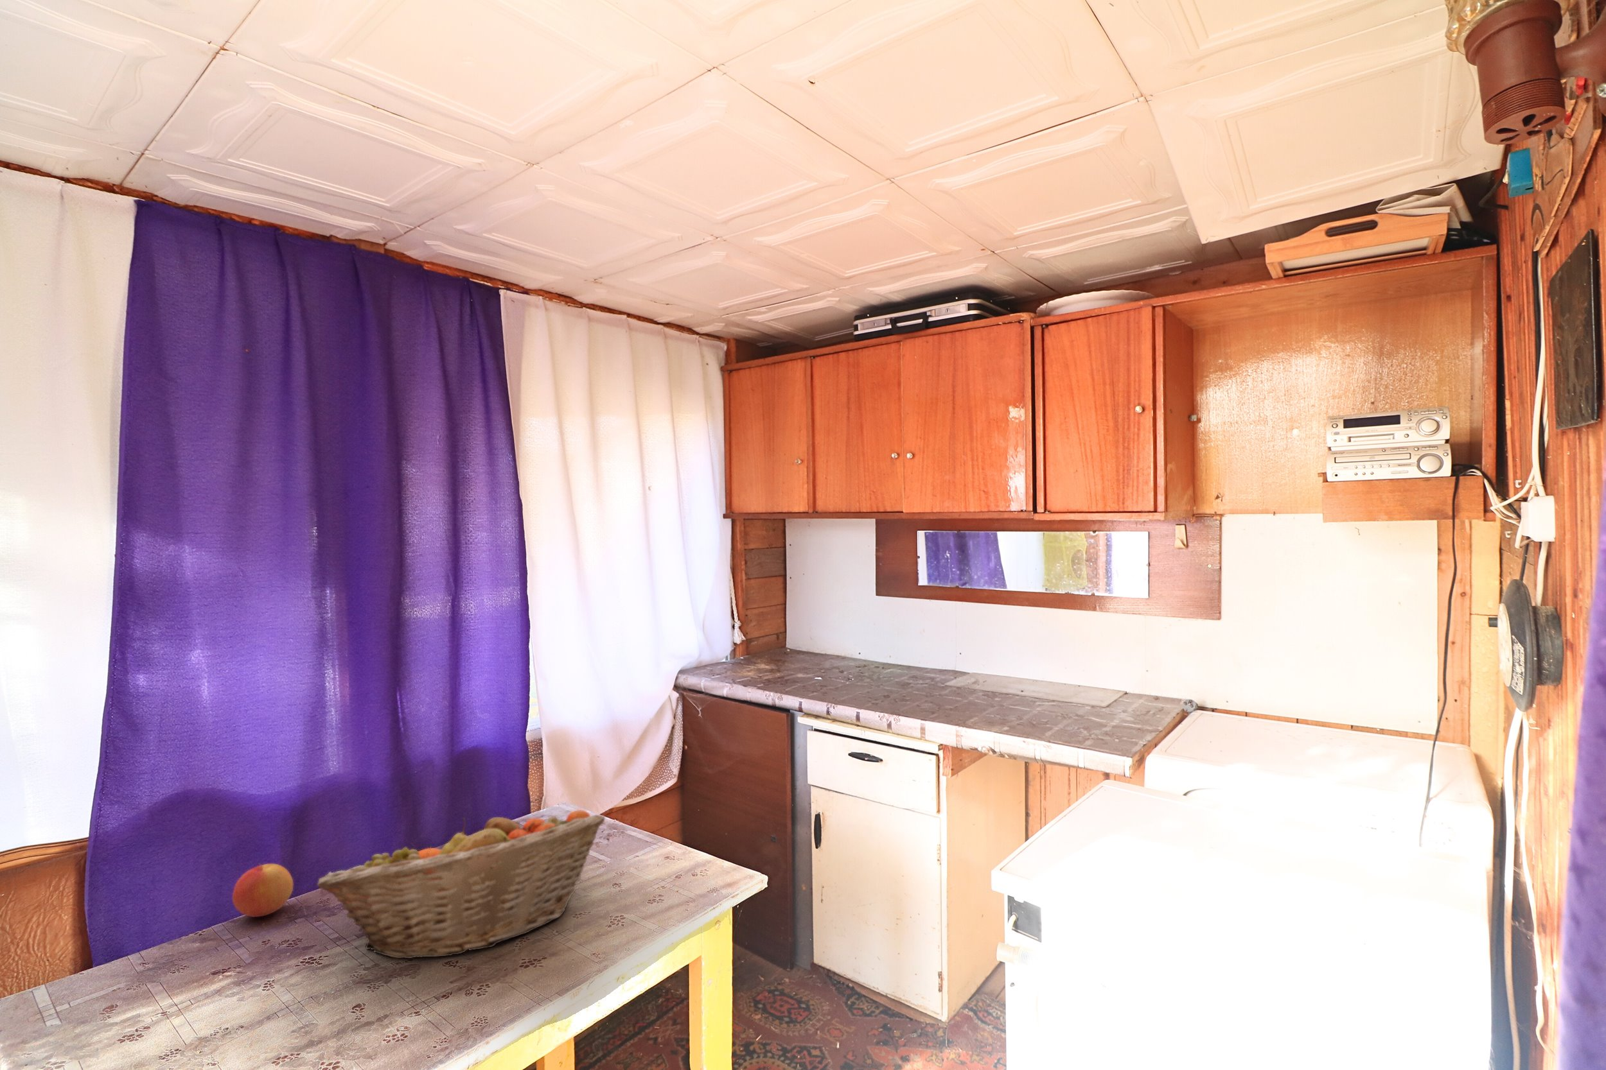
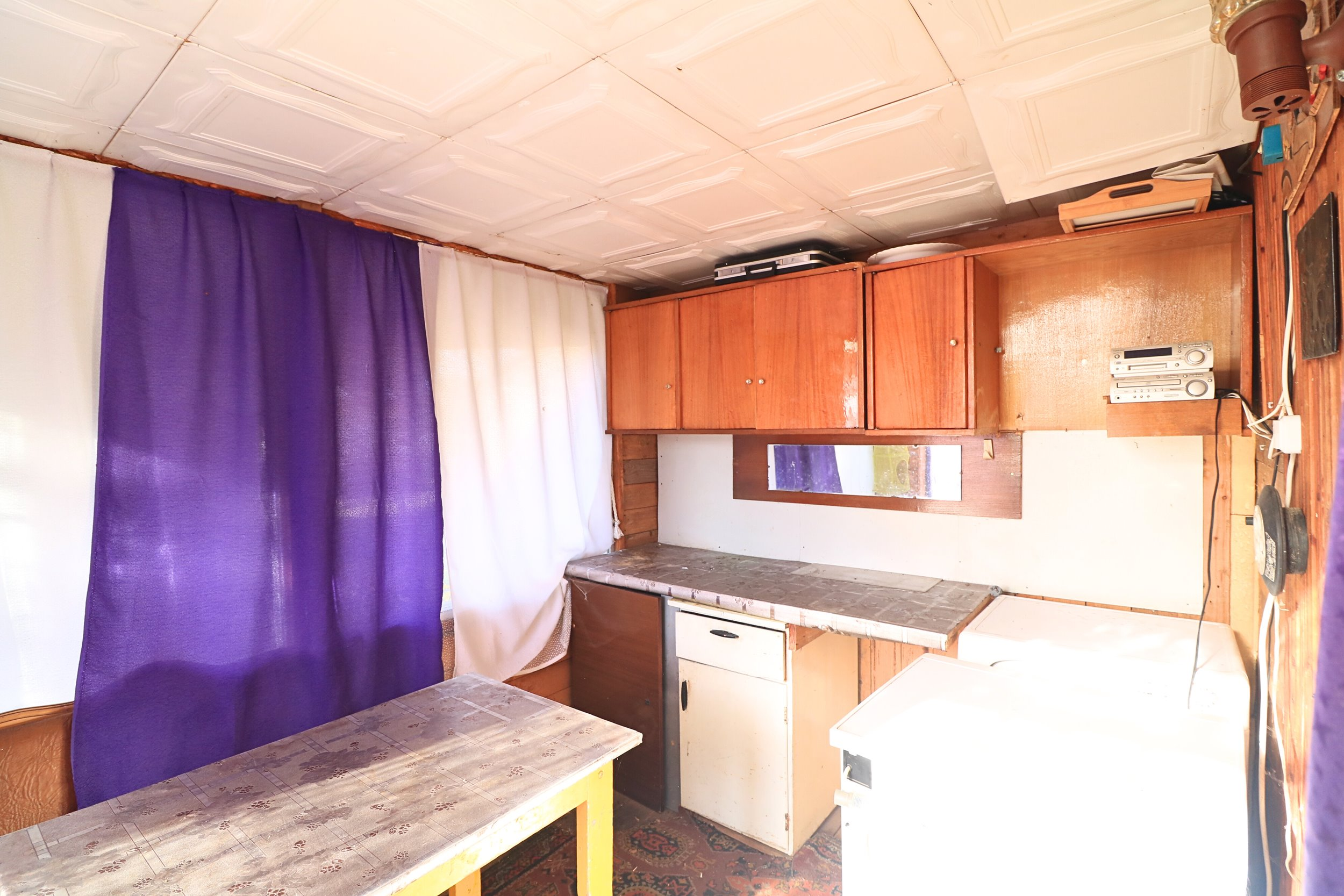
- apple (262, 887)
- fruit basket (473, 867)
